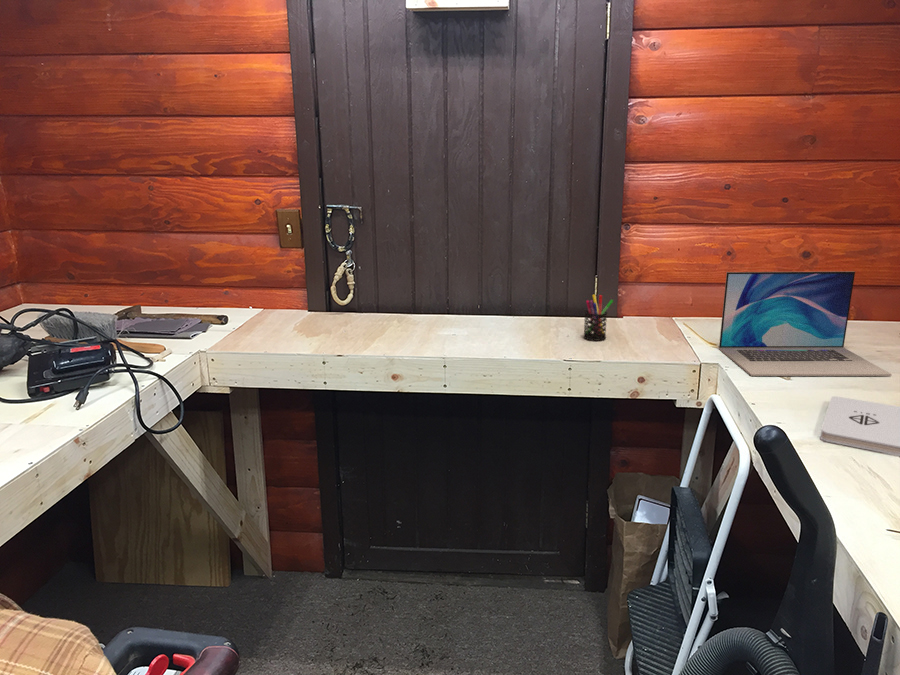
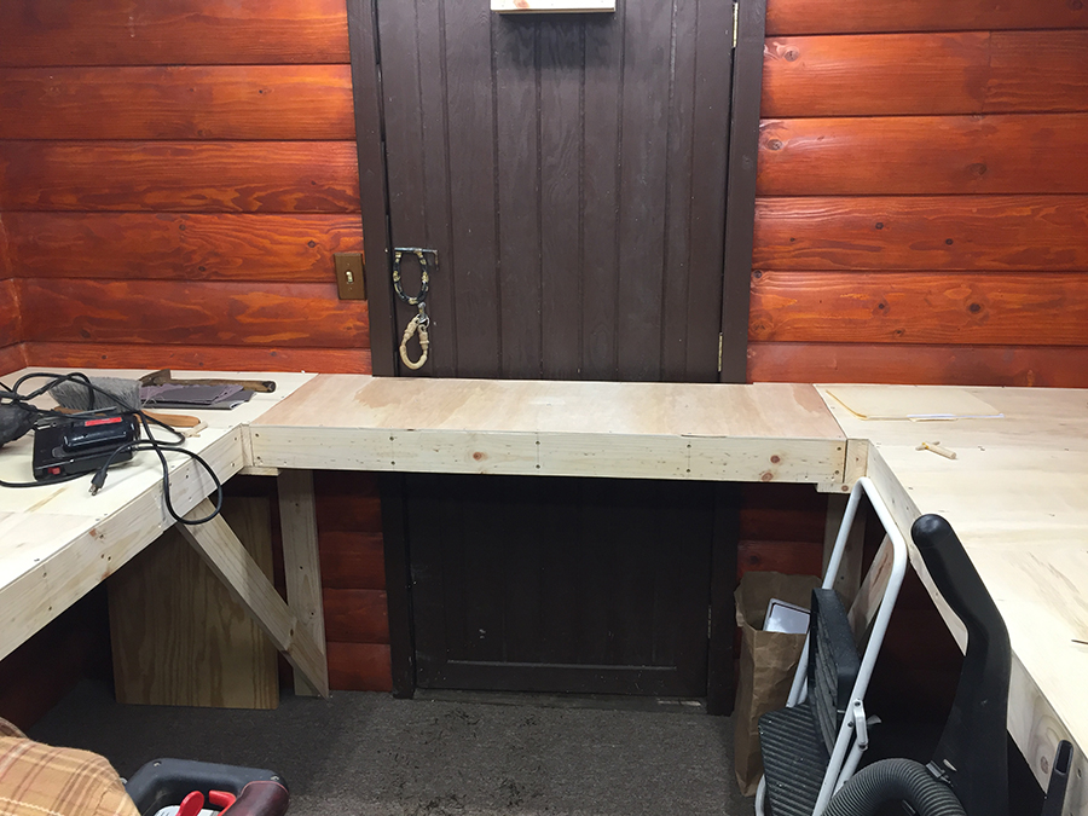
- notepad (864, 423)
- laptop (805, 321)
- pen holder (598, 315)
